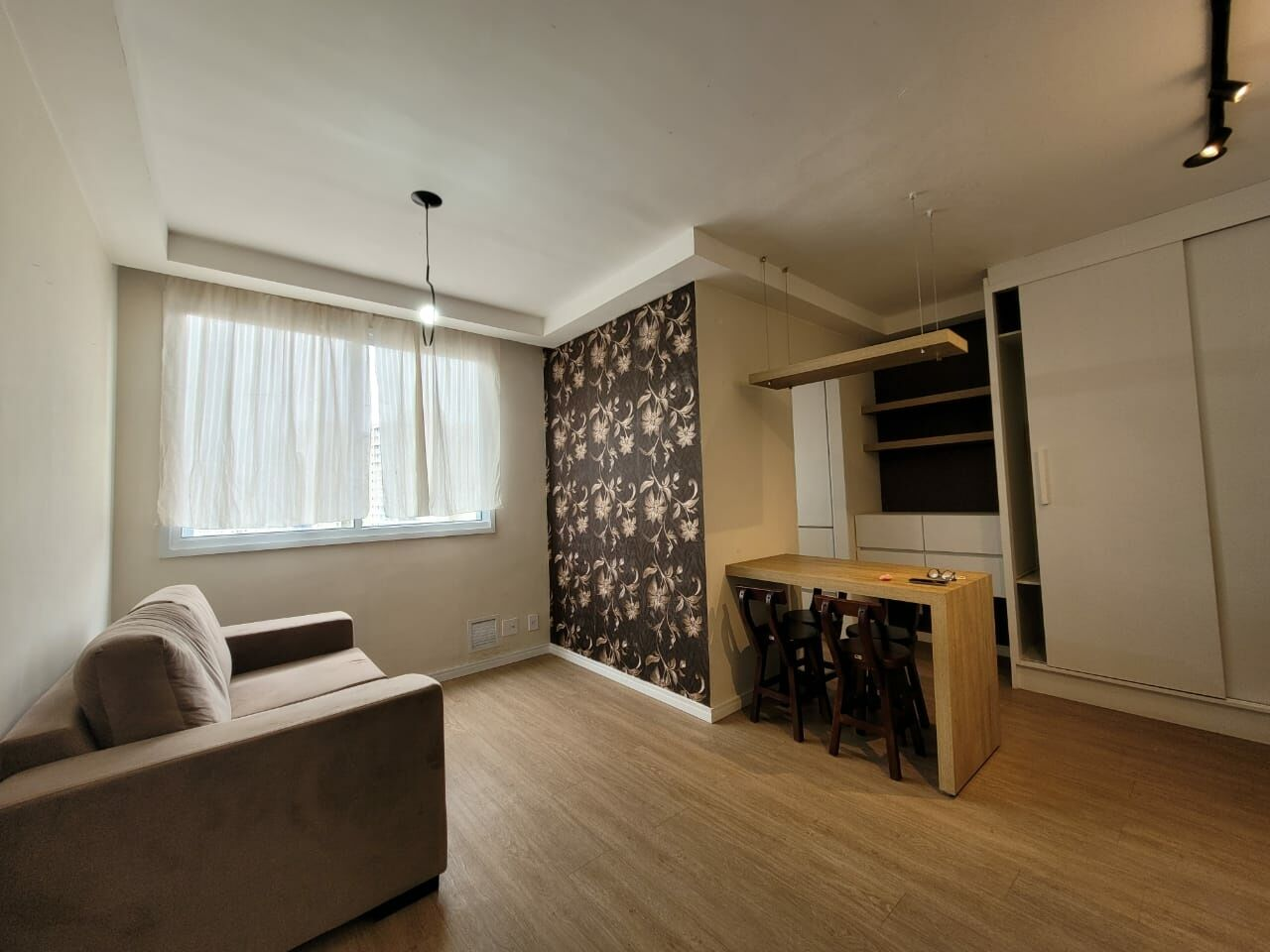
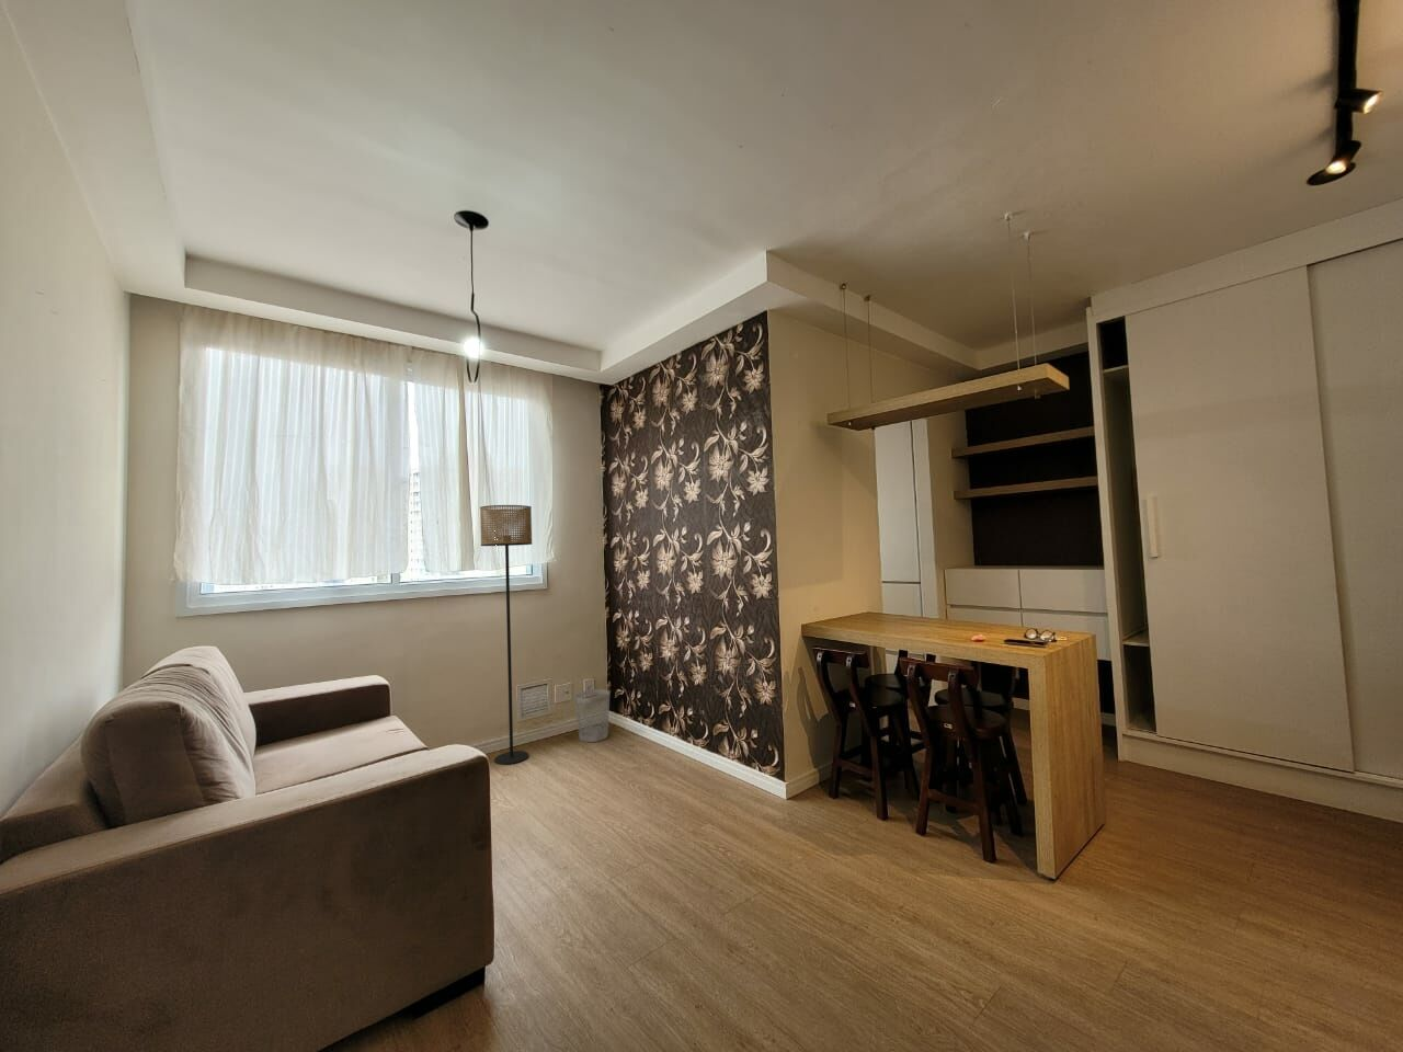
+ floor lamp (508, 631)
+ wastebasket (593, 715)
